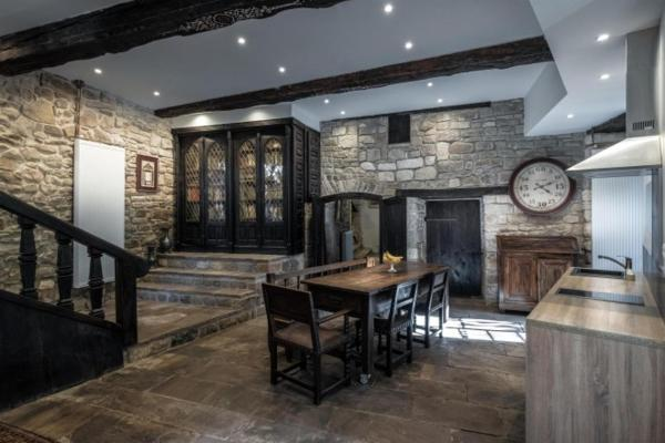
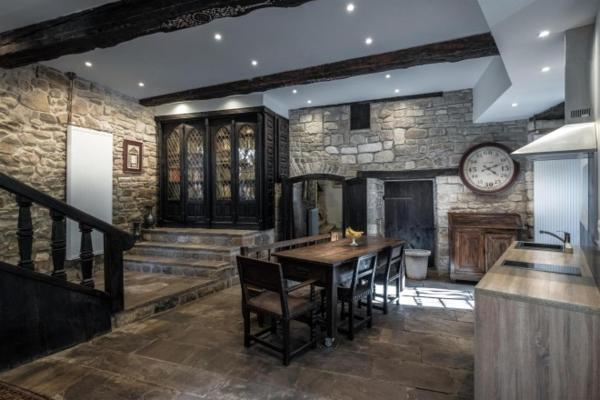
+ trash can (416, 264)
